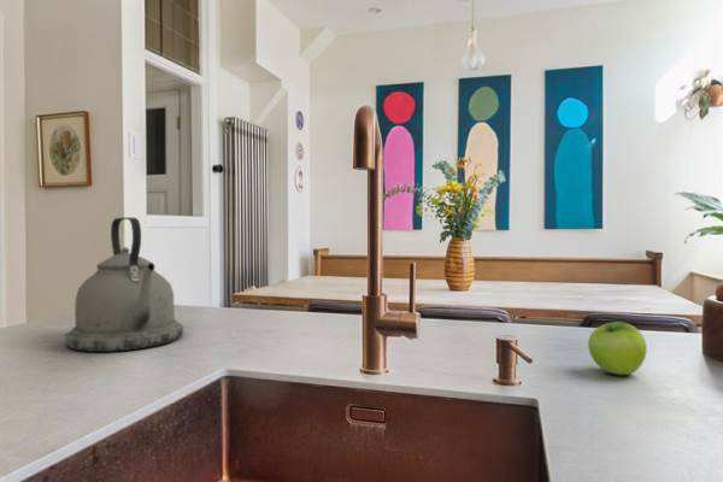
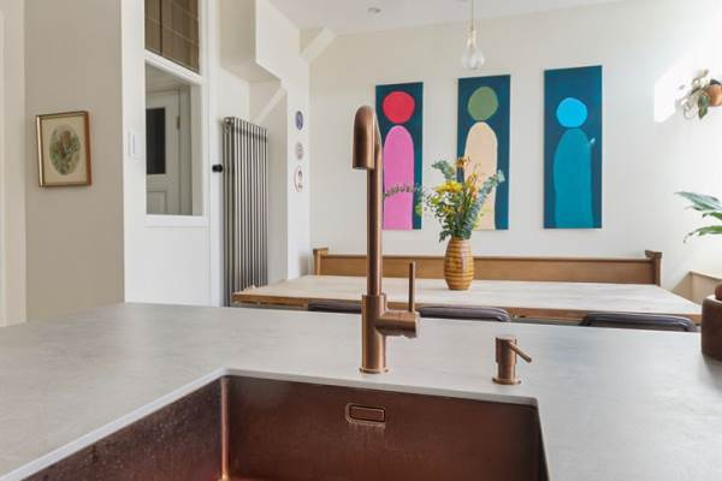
- kettle (130, 278)
- fruit (616, 347)
